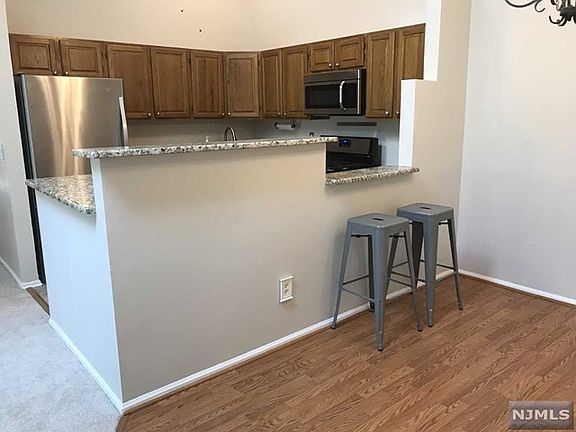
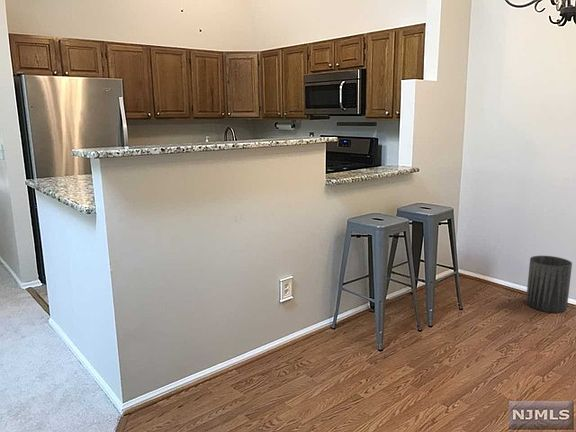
+ trash can (548, 283)
